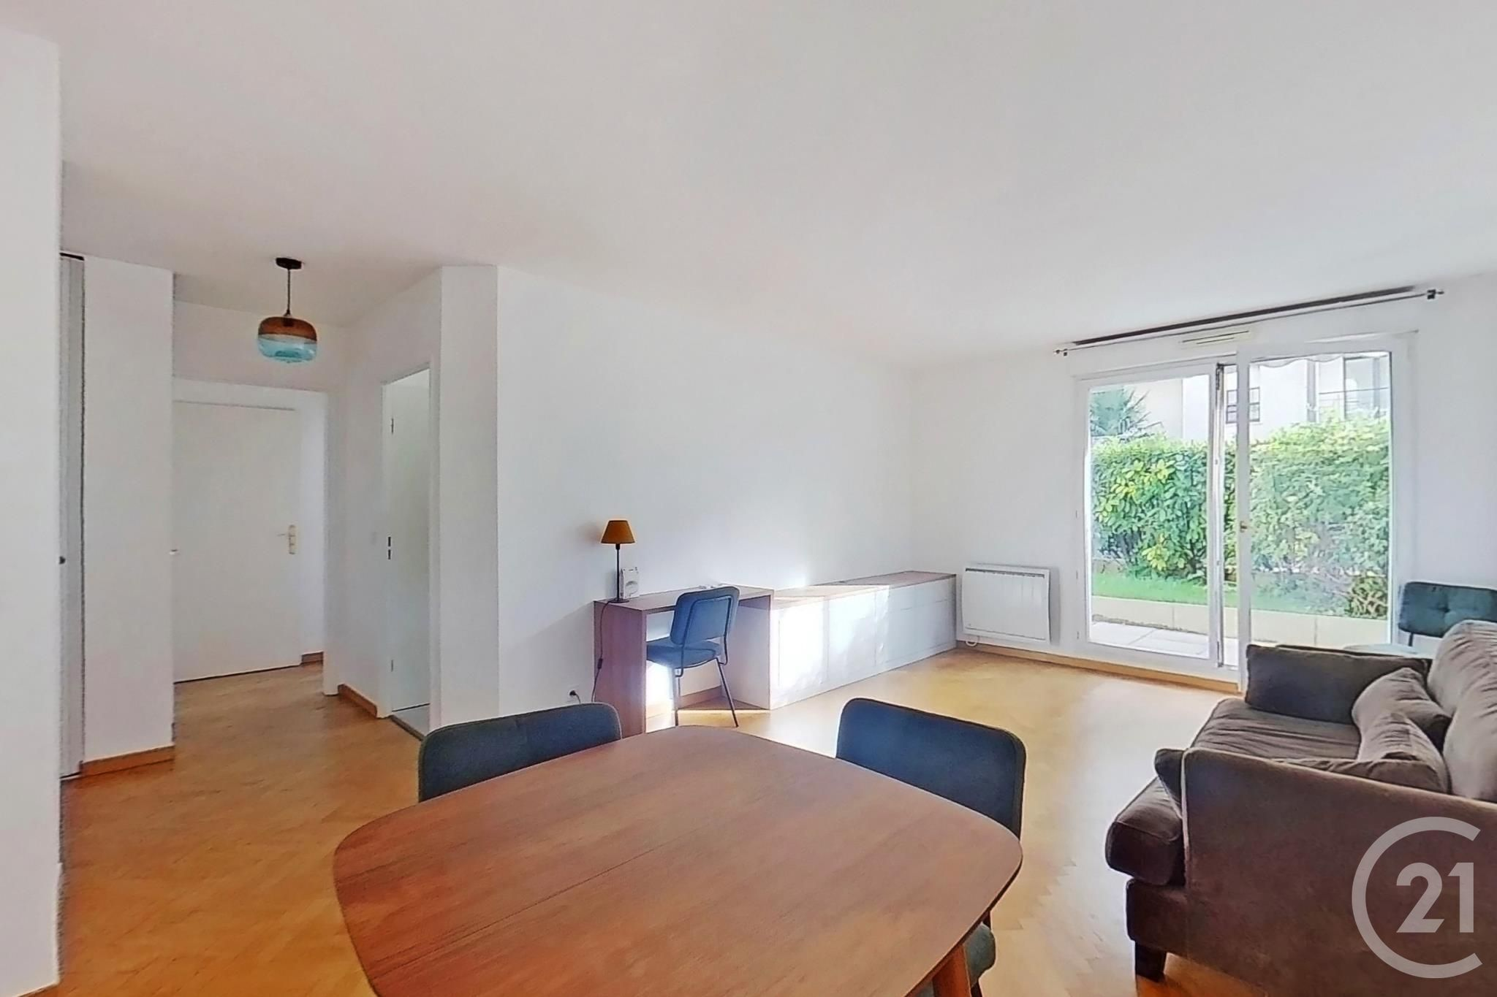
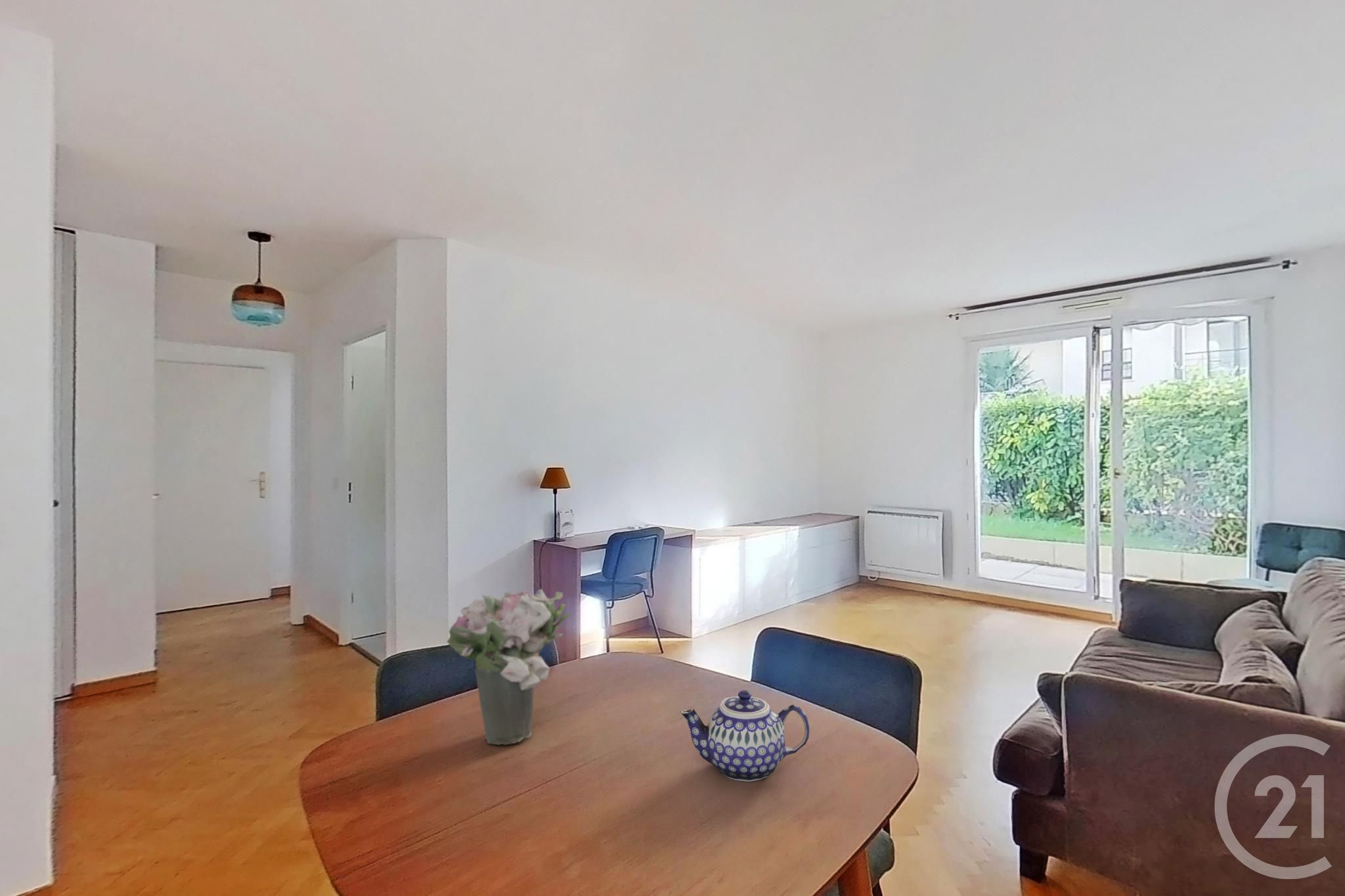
+ teapot (745, 729)
+ flower bouquet (511, 663)
